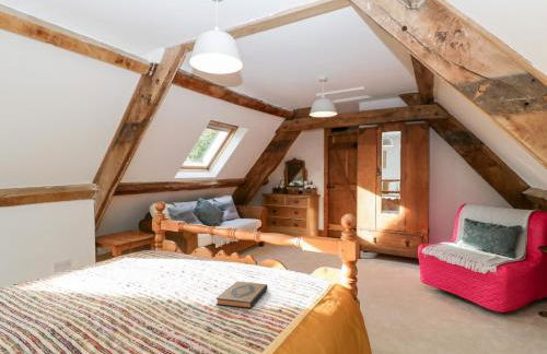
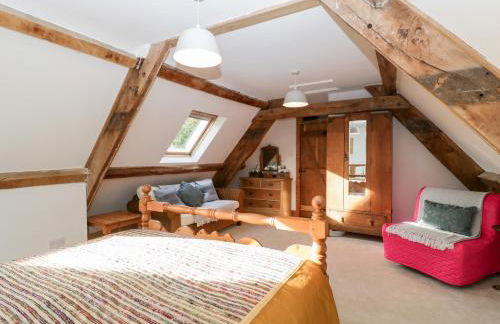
- hardback book (243, 294)
